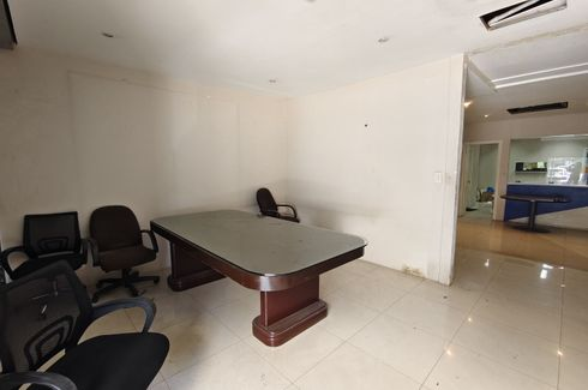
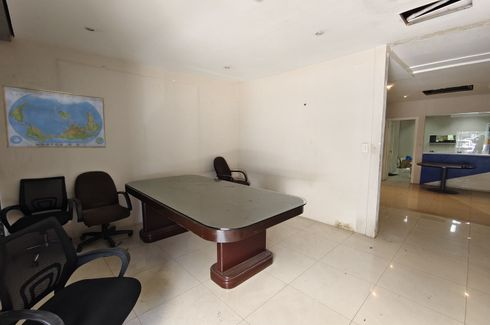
+ world map (60, 120)
